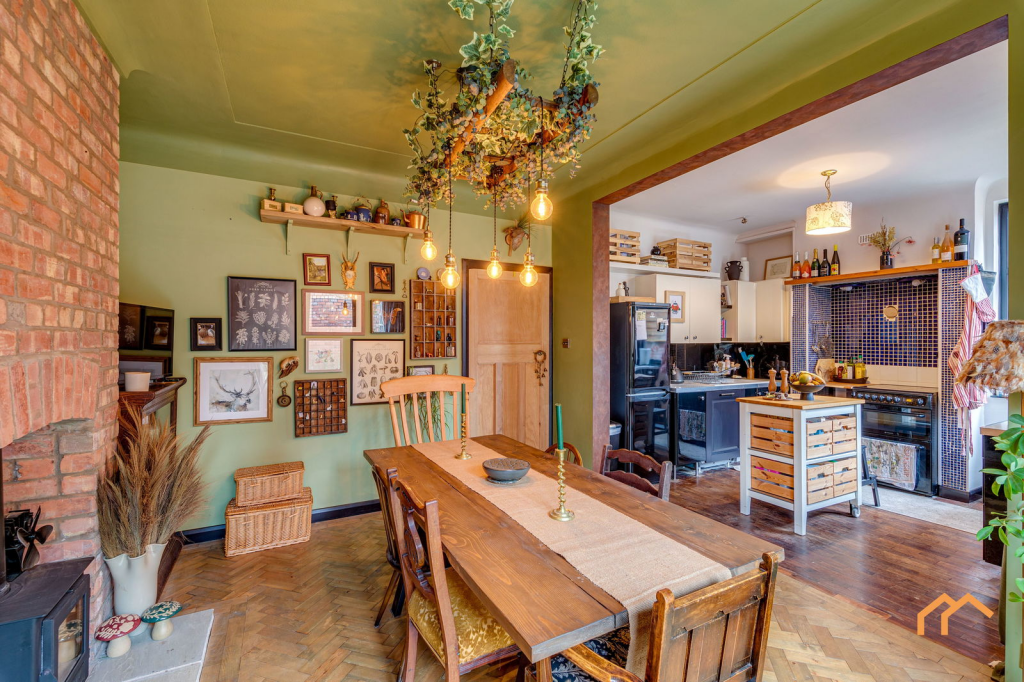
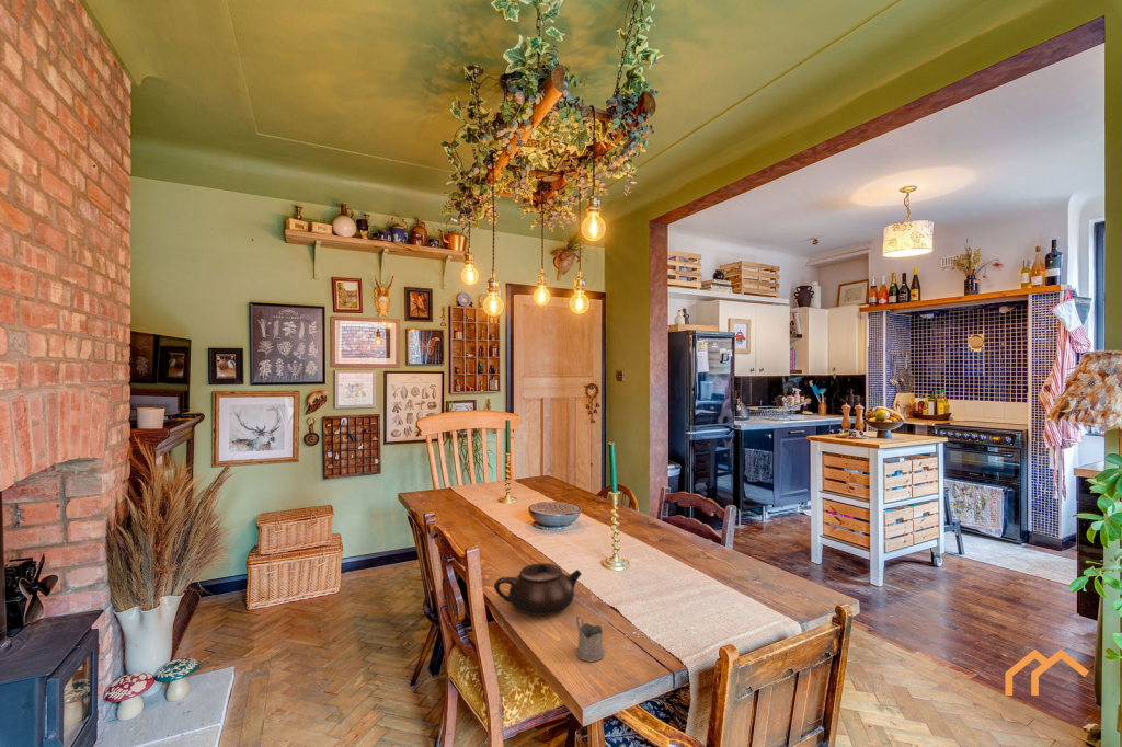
+ teapot (539, 583)
+ tea glass holder (588, 632)
